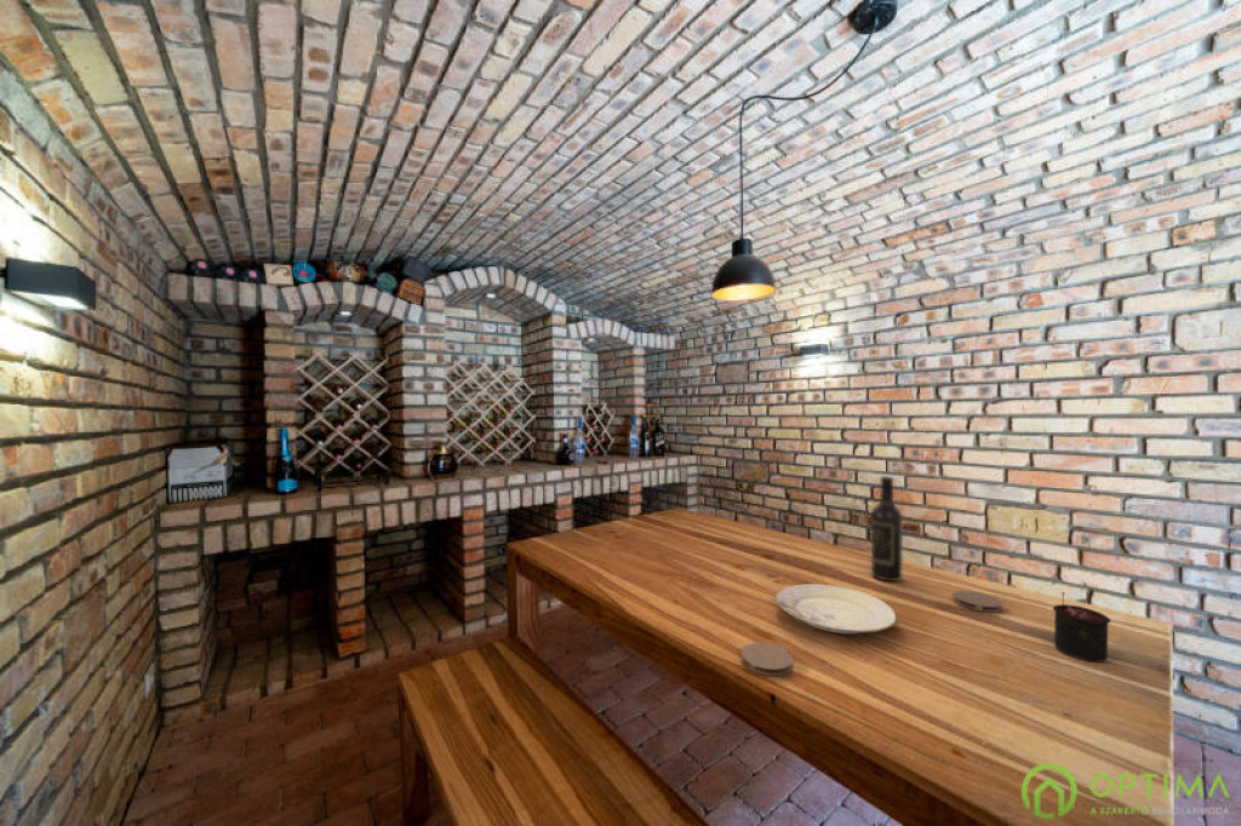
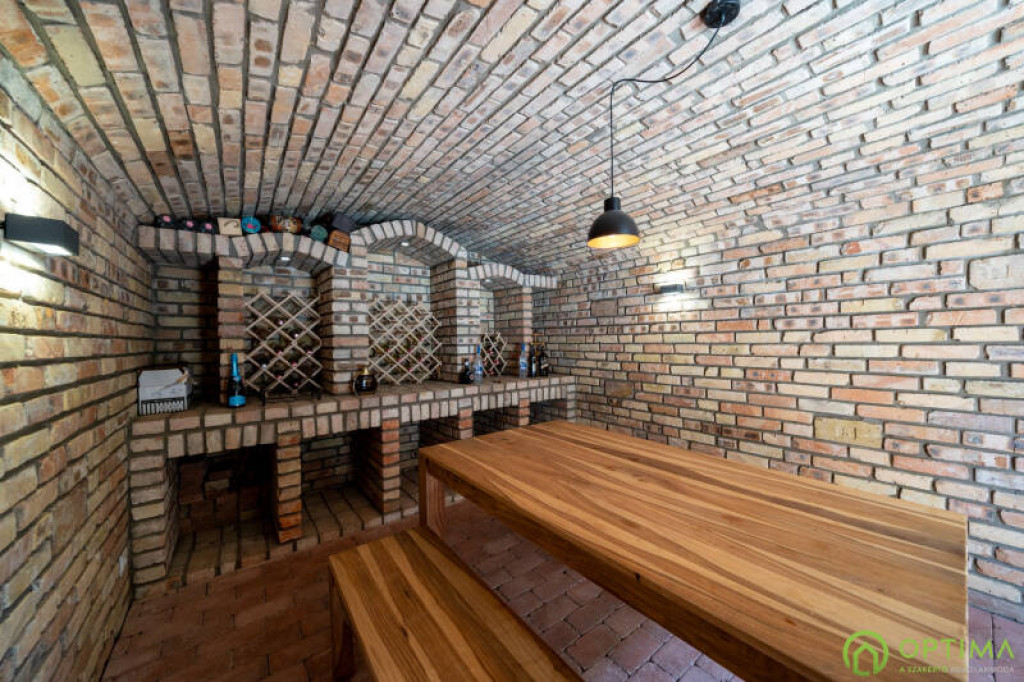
- candle (1080, 623)
- wine bottle (886, 527)
- coaster (766, 658)
- coaster (977, 601)
- plate (833, 610)
